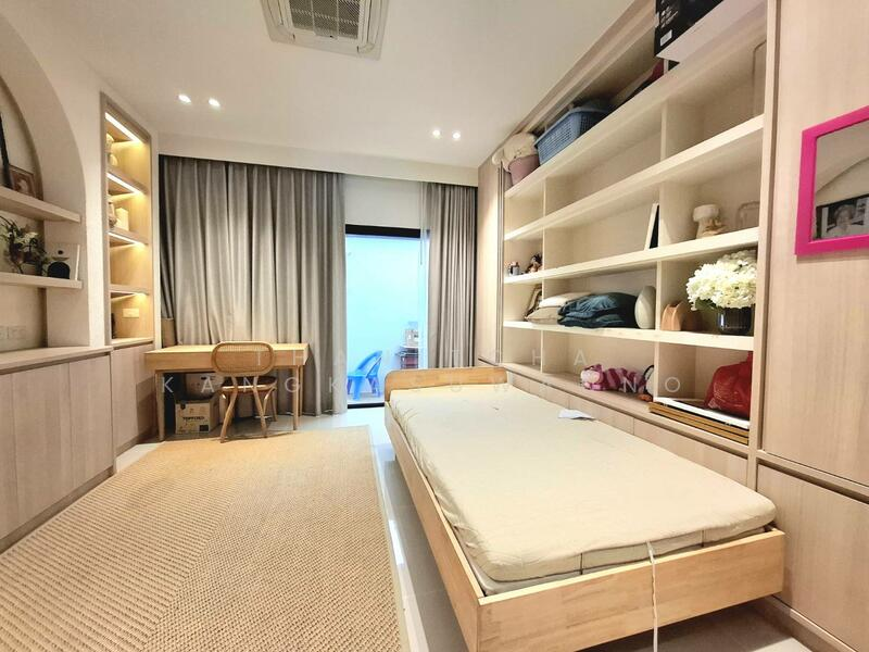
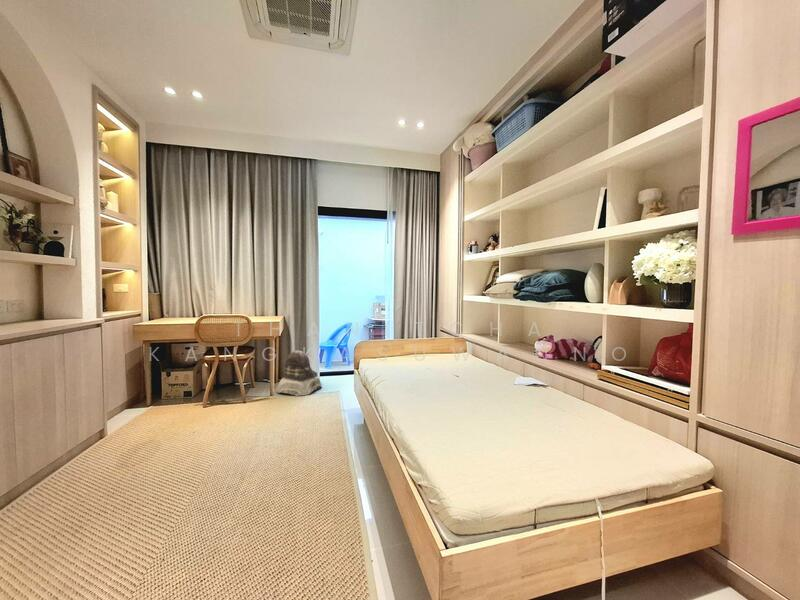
+ backpack (300, 369)
